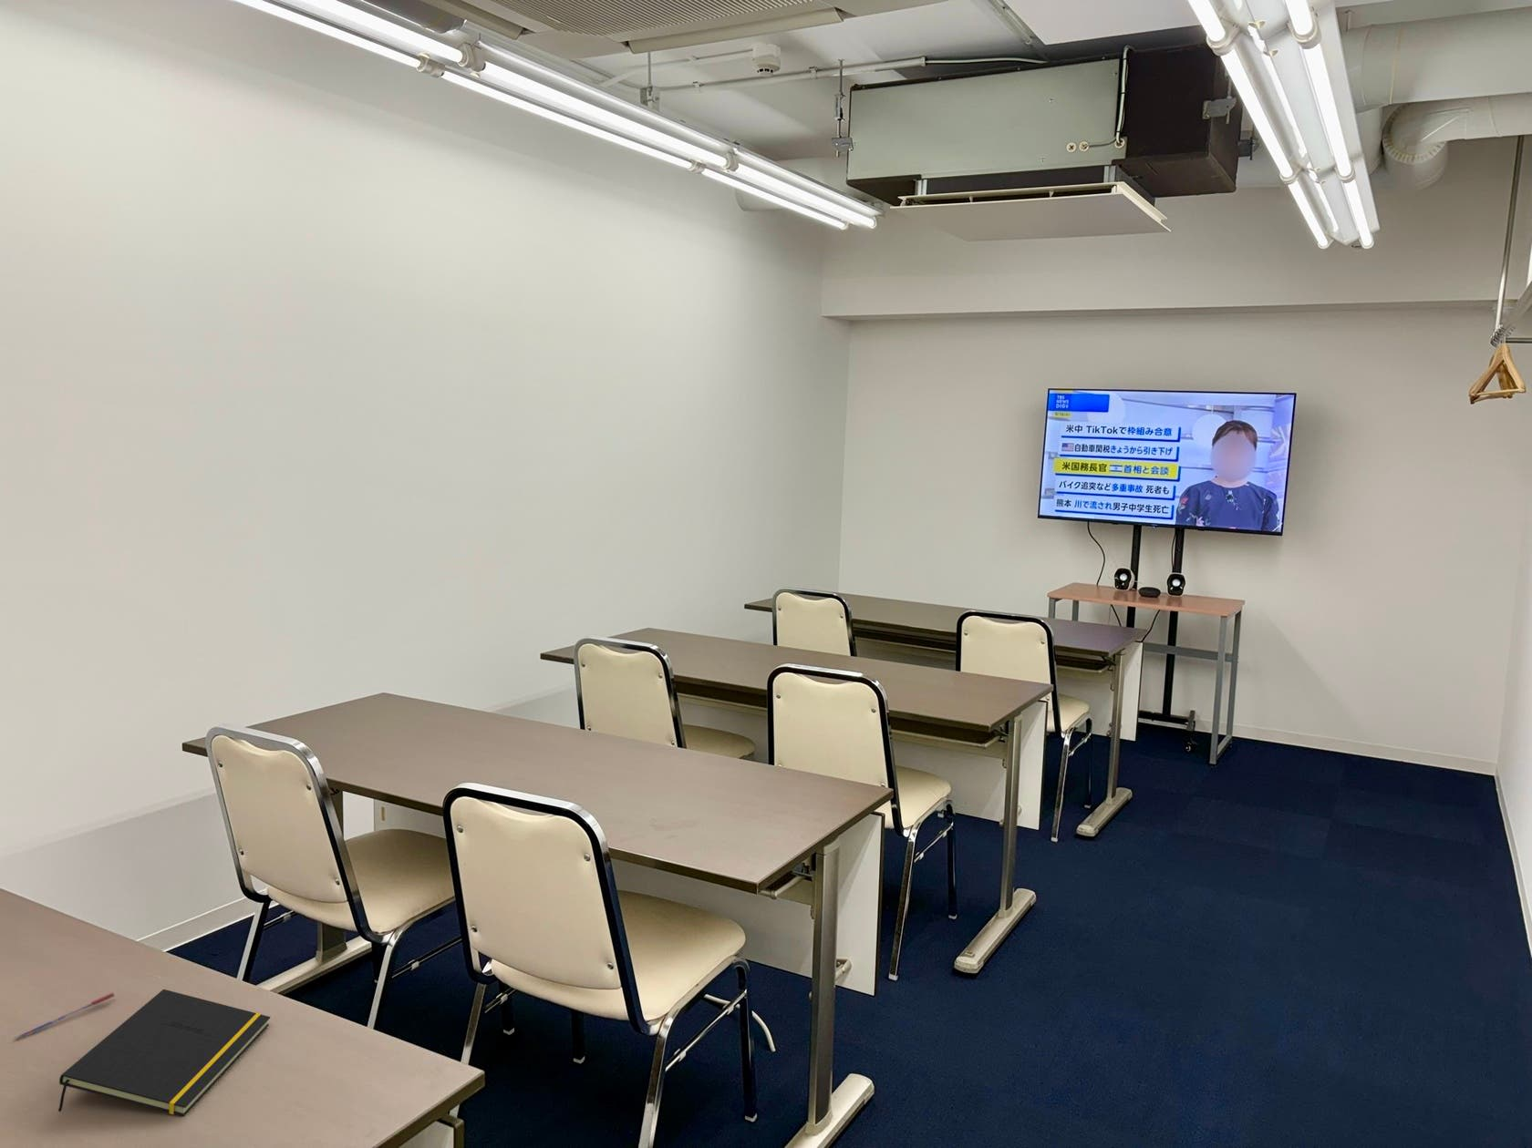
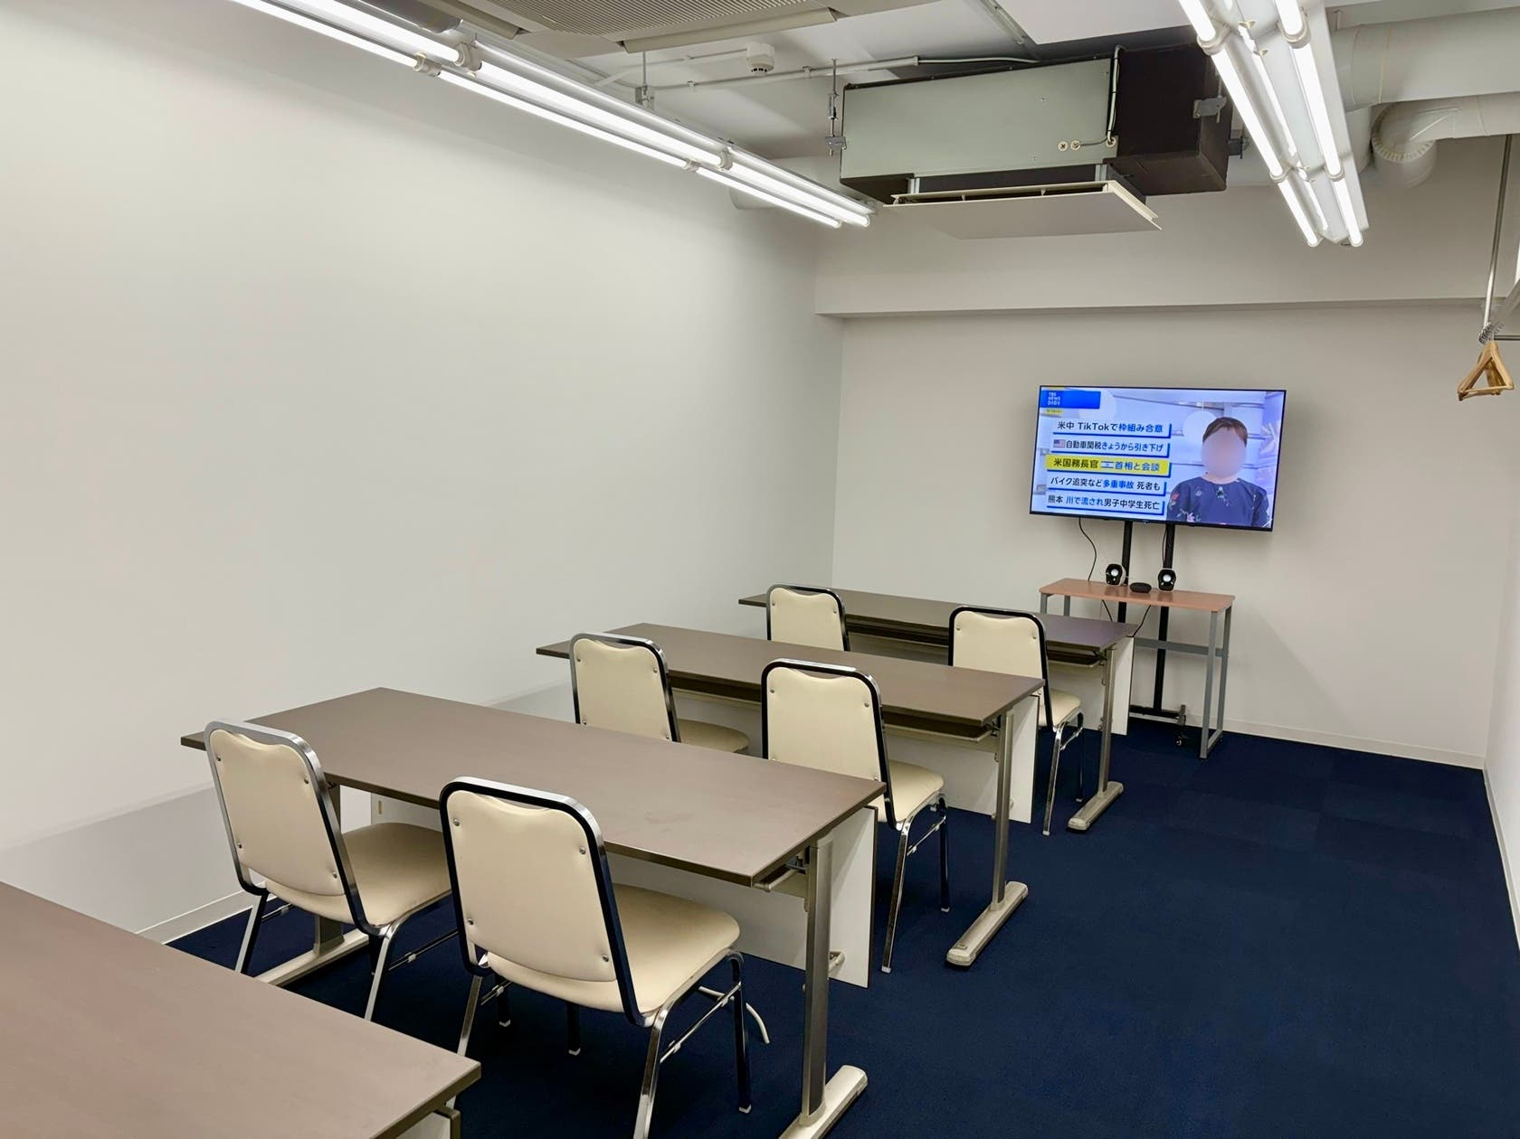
- notepad (173, 1048)
- pen (65, 1015)
